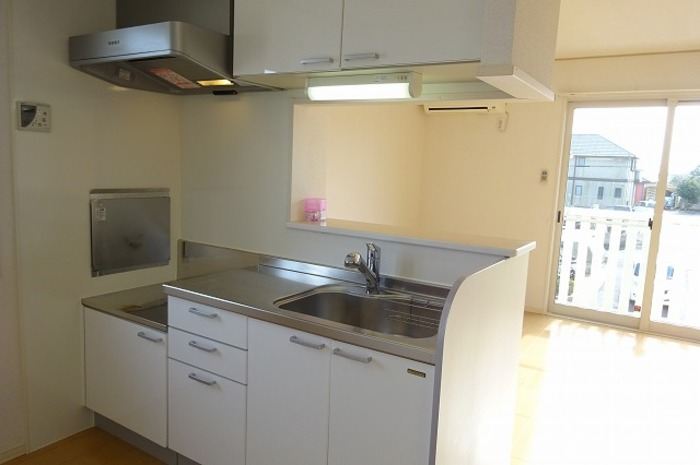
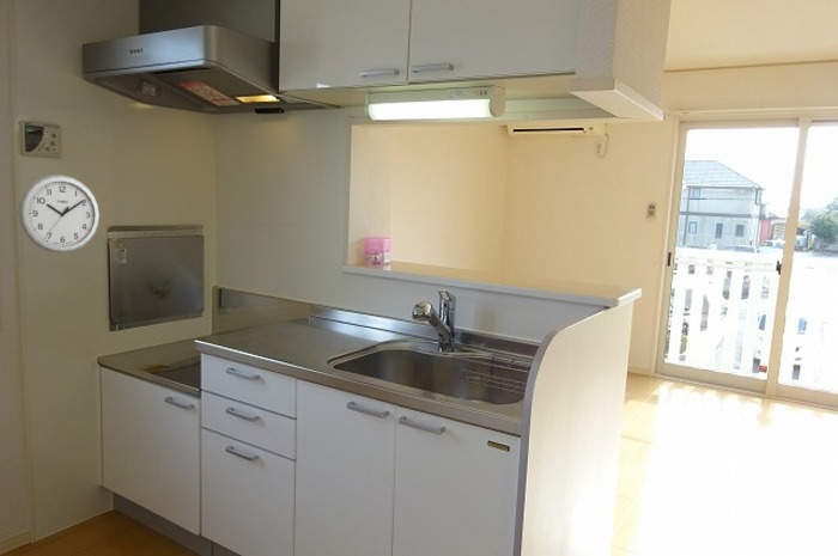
+ wall clock (61, 214)
